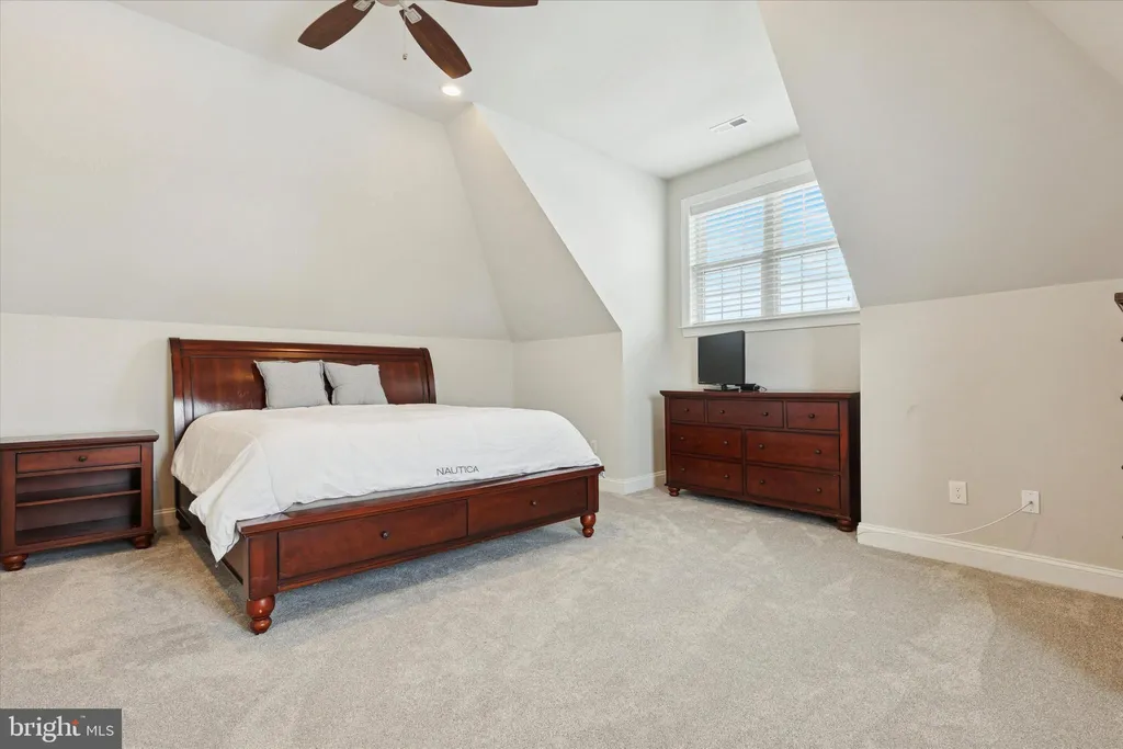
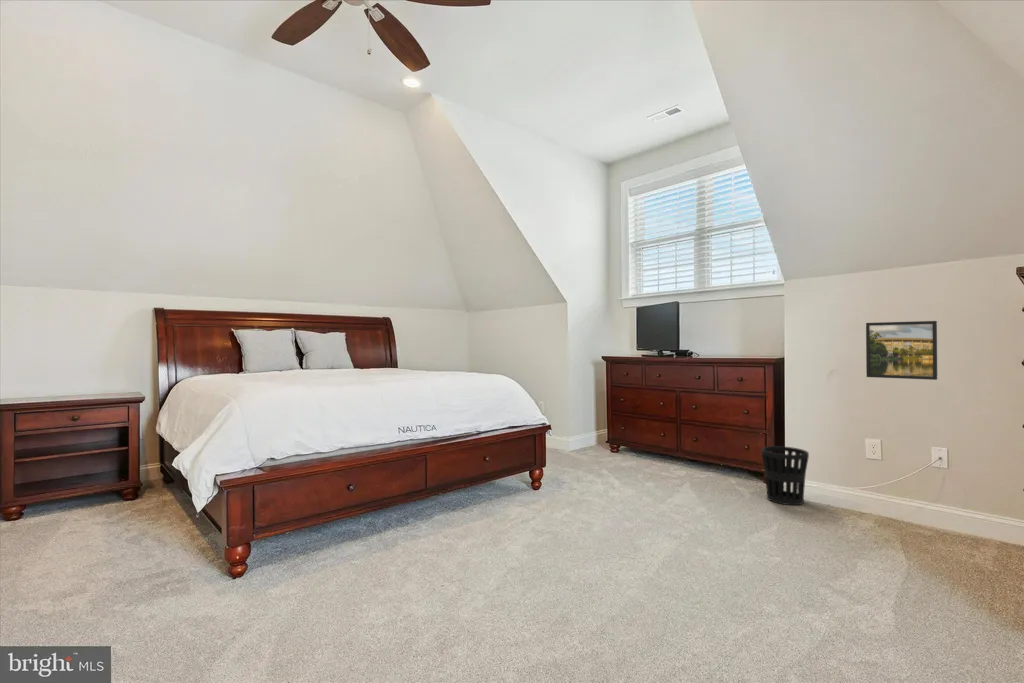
+ wastebasket (784, 475)
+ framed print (900, 350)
